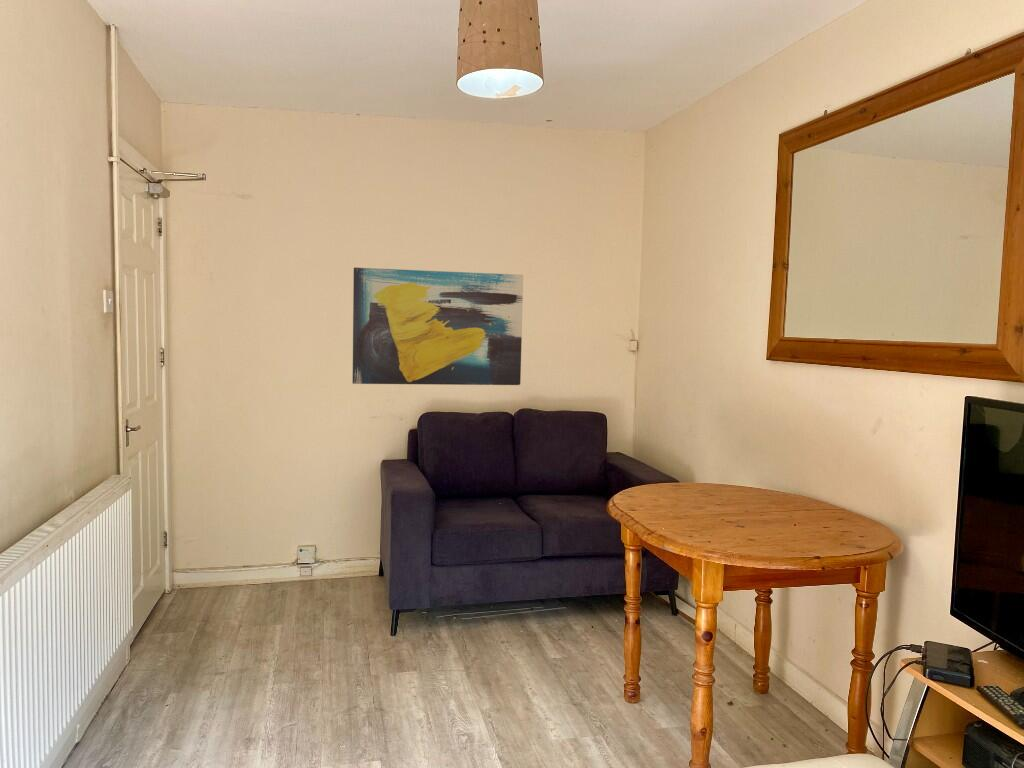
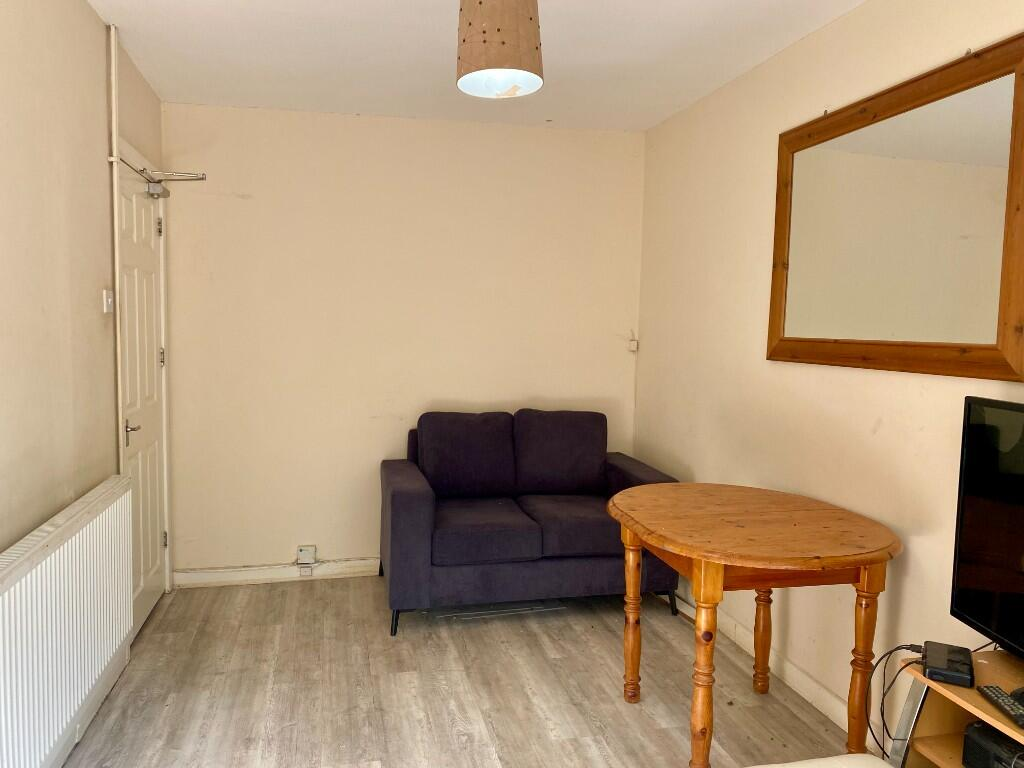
- wall art (439, 328)
